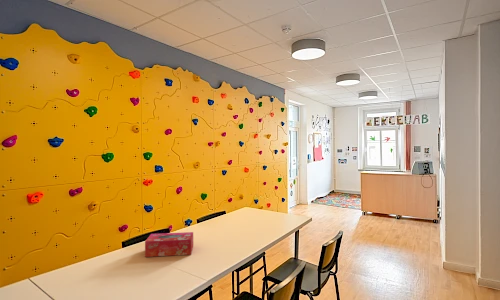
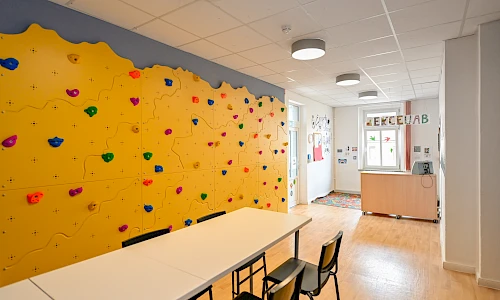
- tissue box (170, 243)
